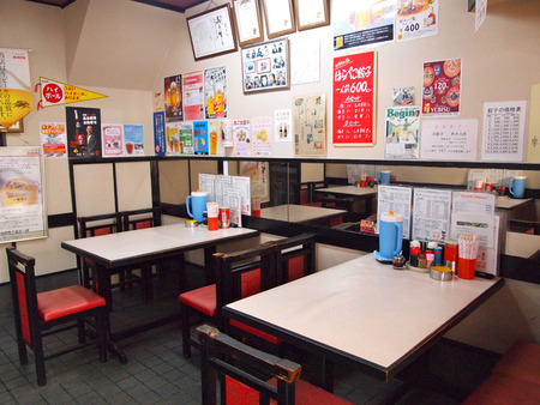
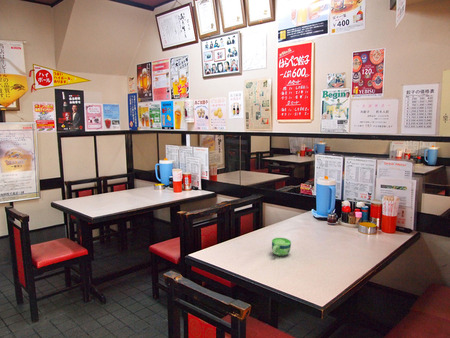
+ cup (280, 248)
